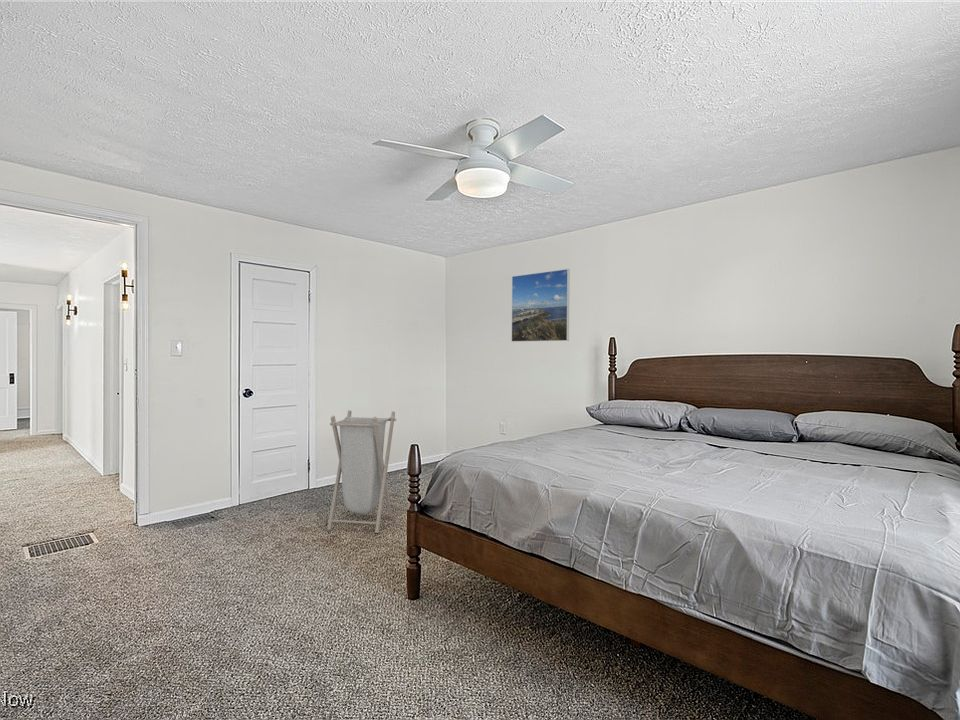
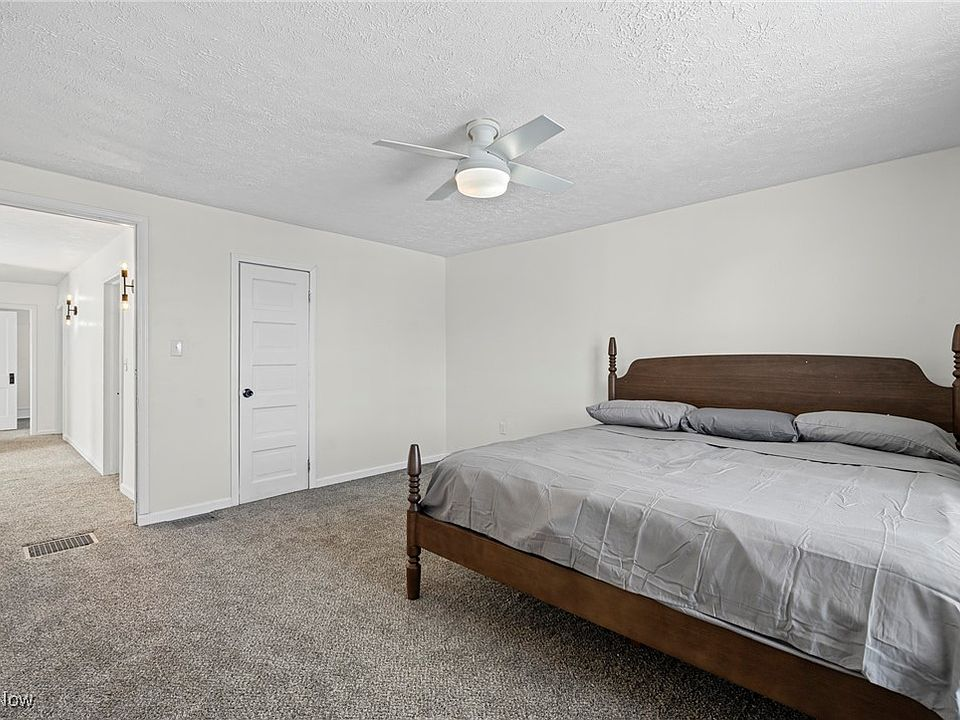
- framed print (539, 307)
- laundry hamper (362, 468)
